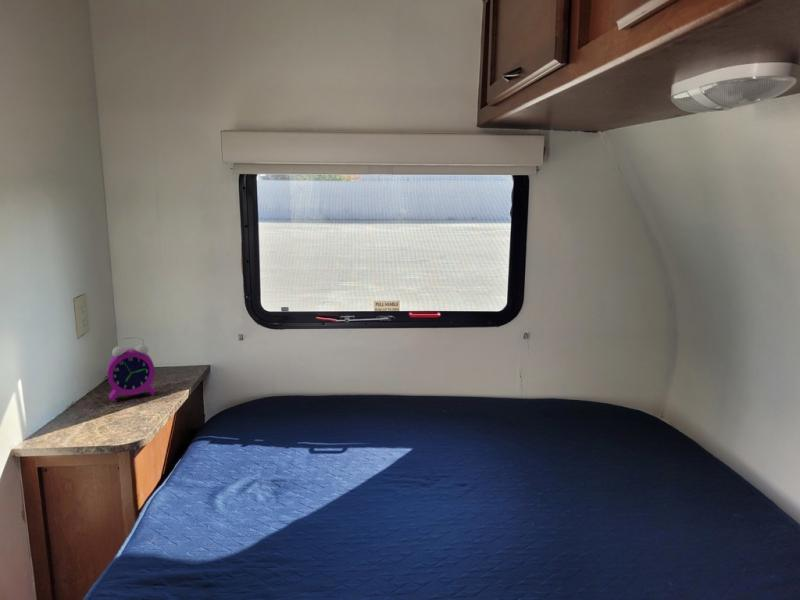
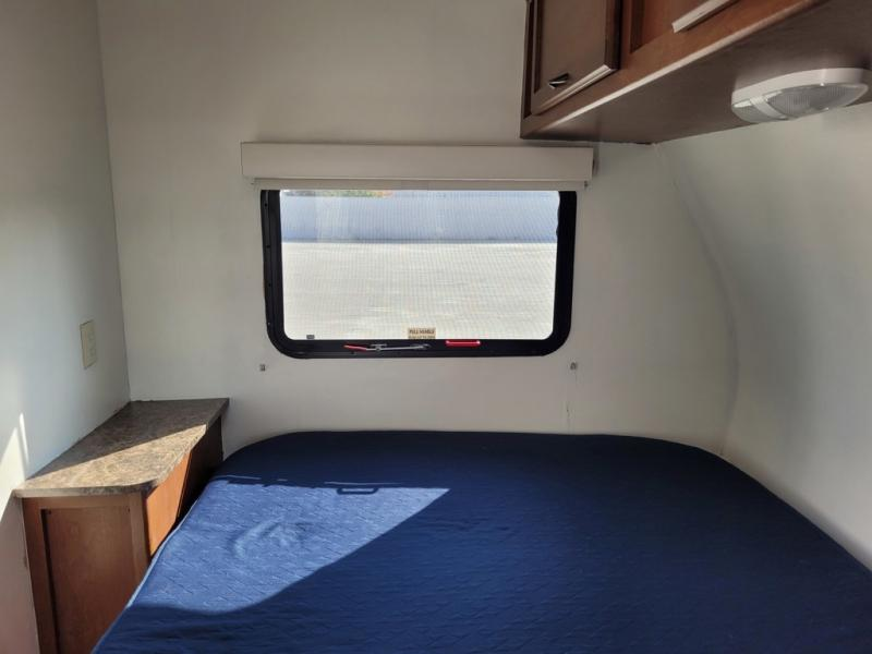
- alarm clock (131, 366)
